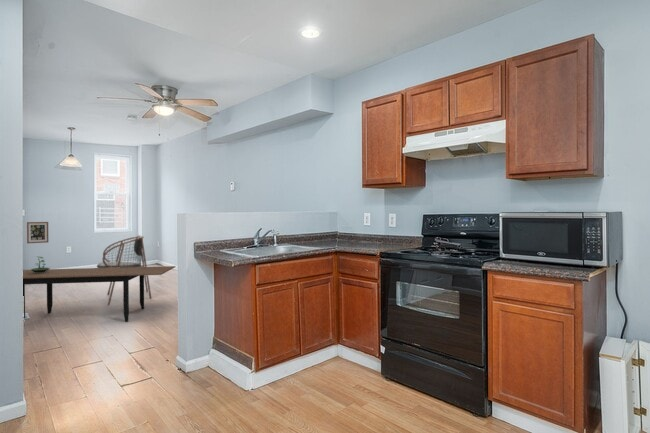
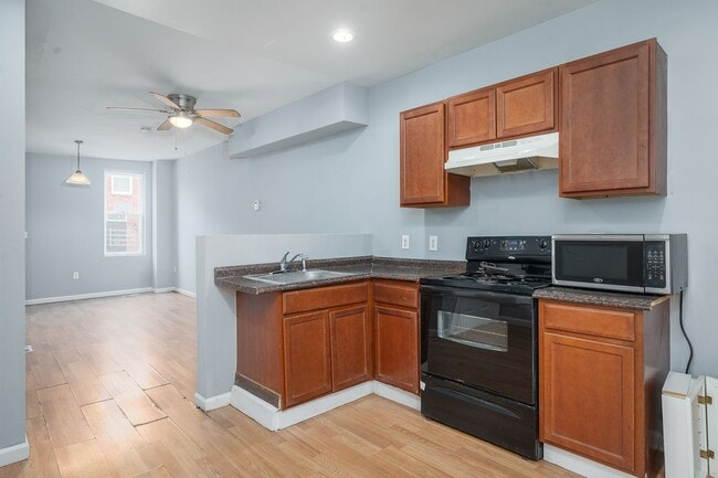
- terrarium (39, 260)
- dining chair (123, 266)
- dining table (86, 282)
- wall art (37, 232)
